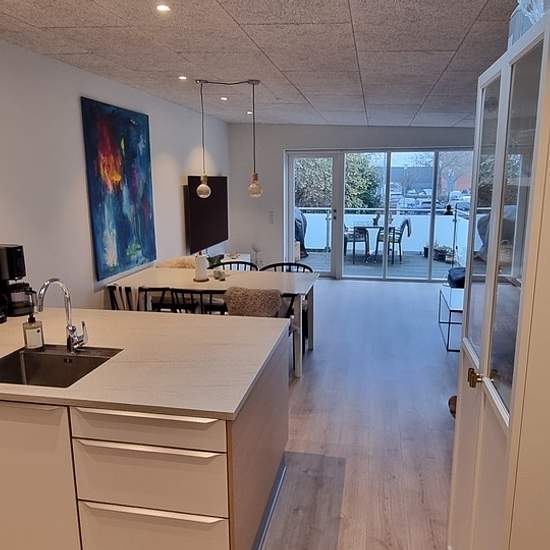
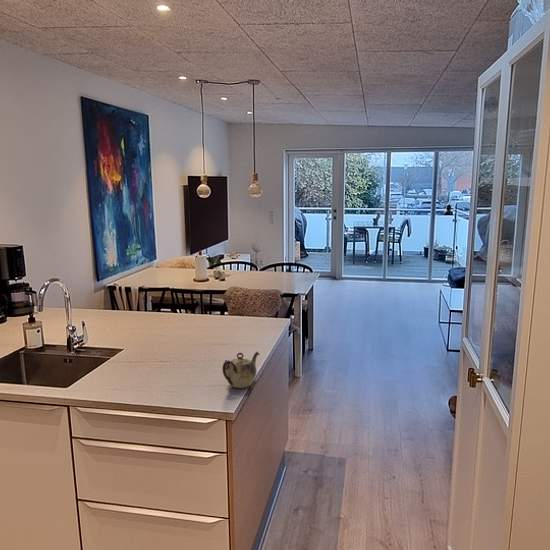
+ teapot (242, 368)
